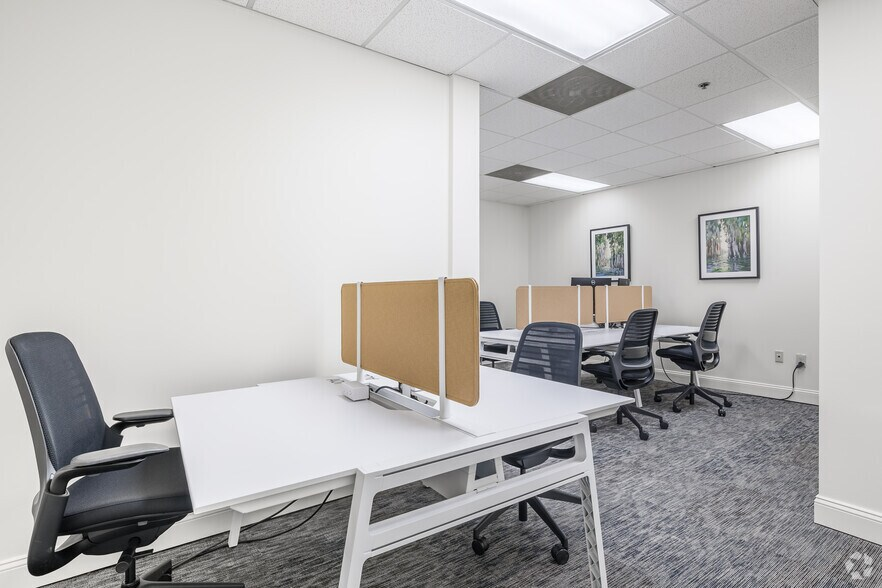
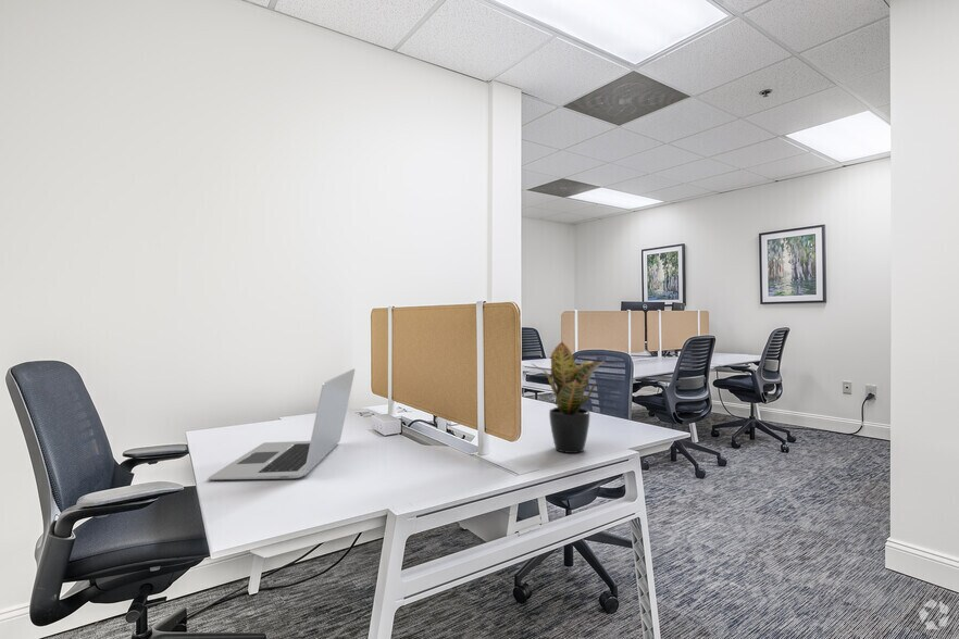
+ potted plant (572, 392)
+ laptop (290, 441)
